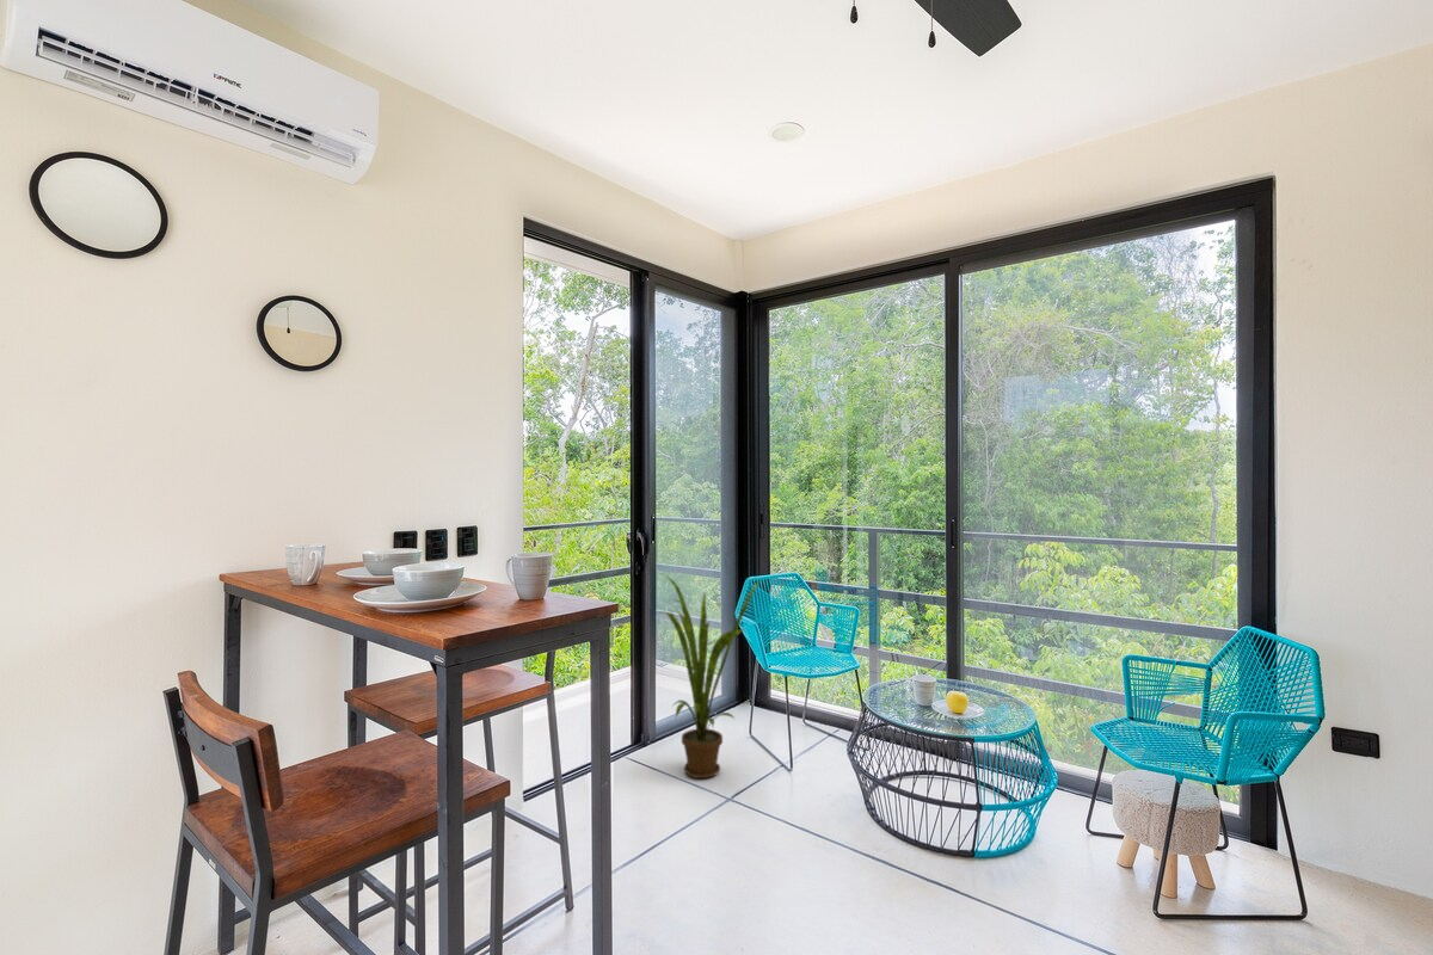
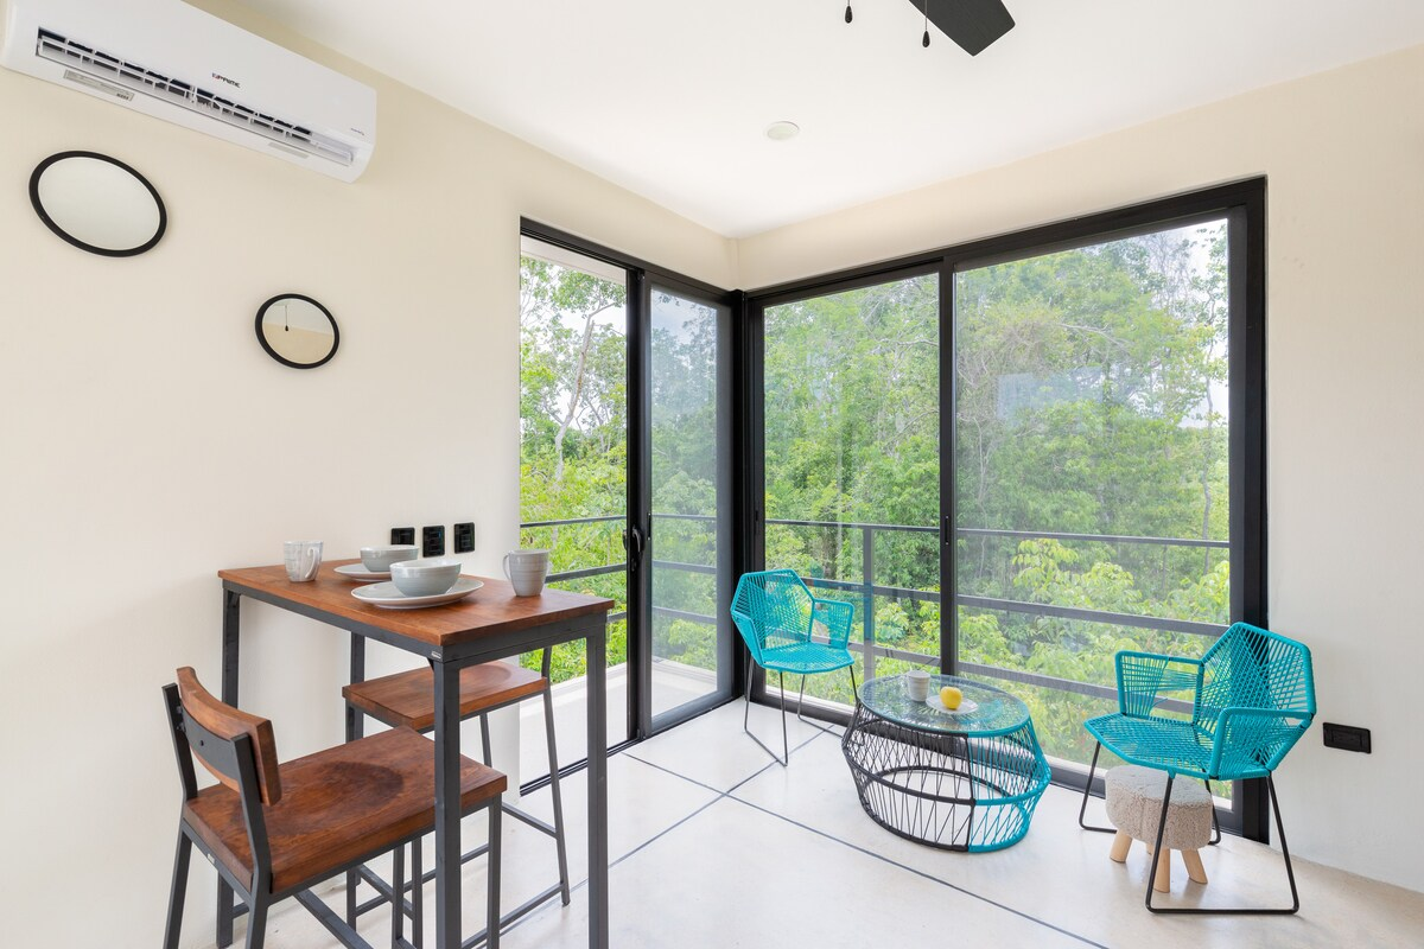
- house plant (693, 673)
